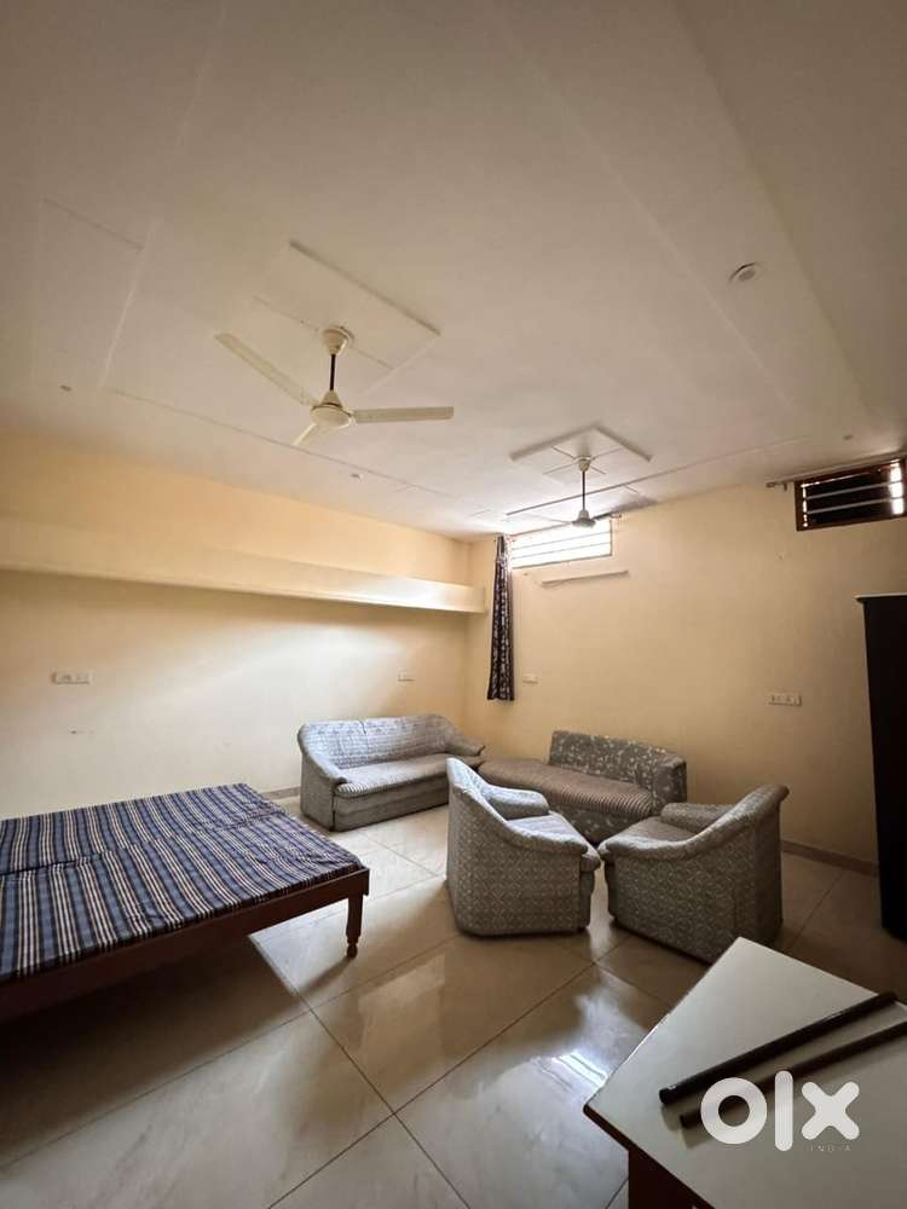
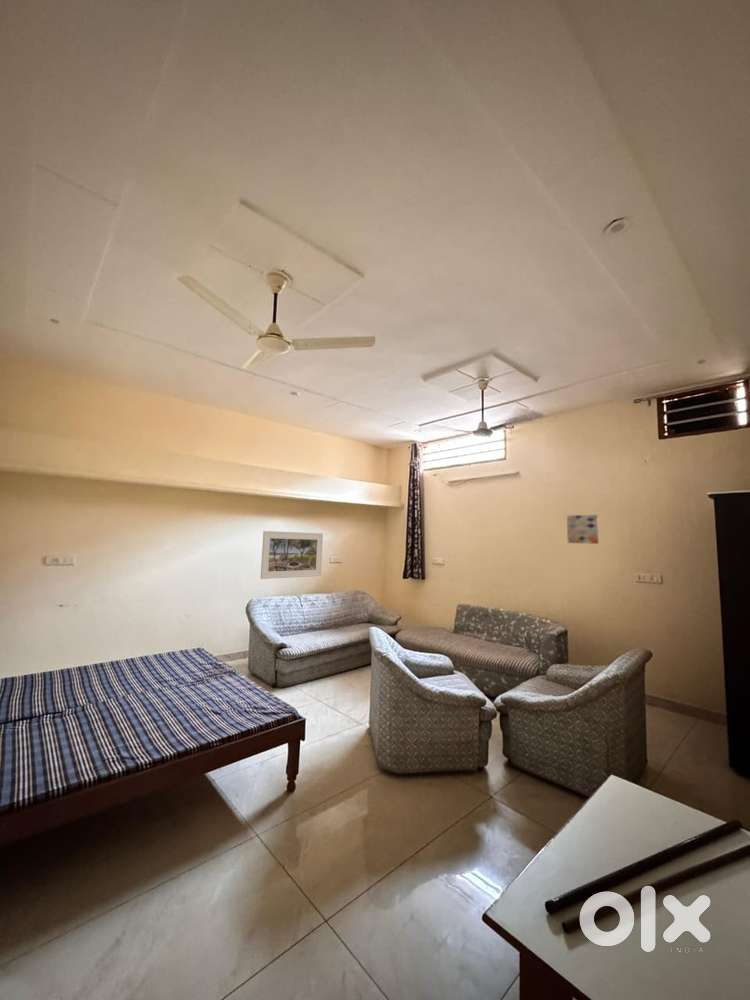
+ wall art (582, 529)
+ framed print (293, 554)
